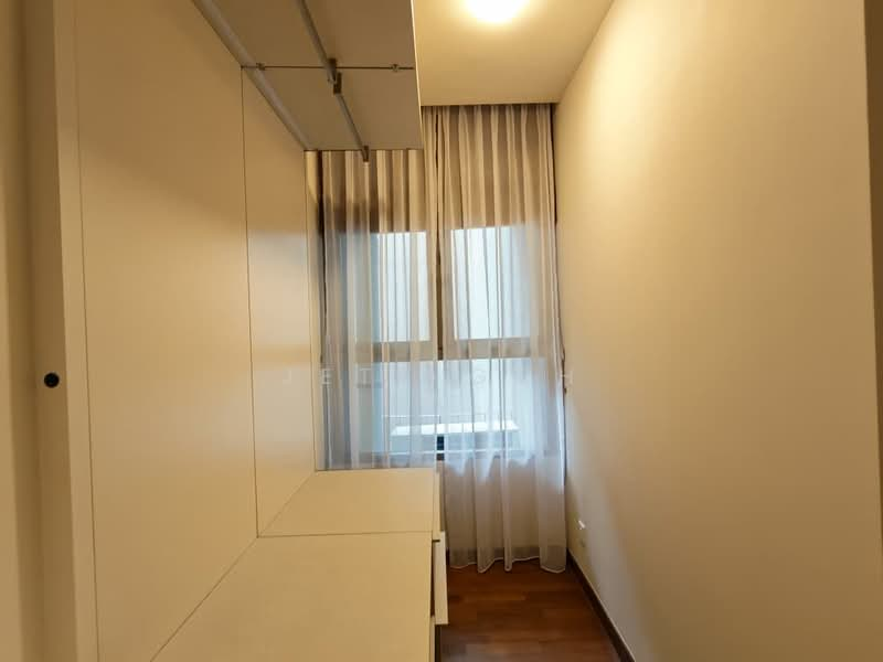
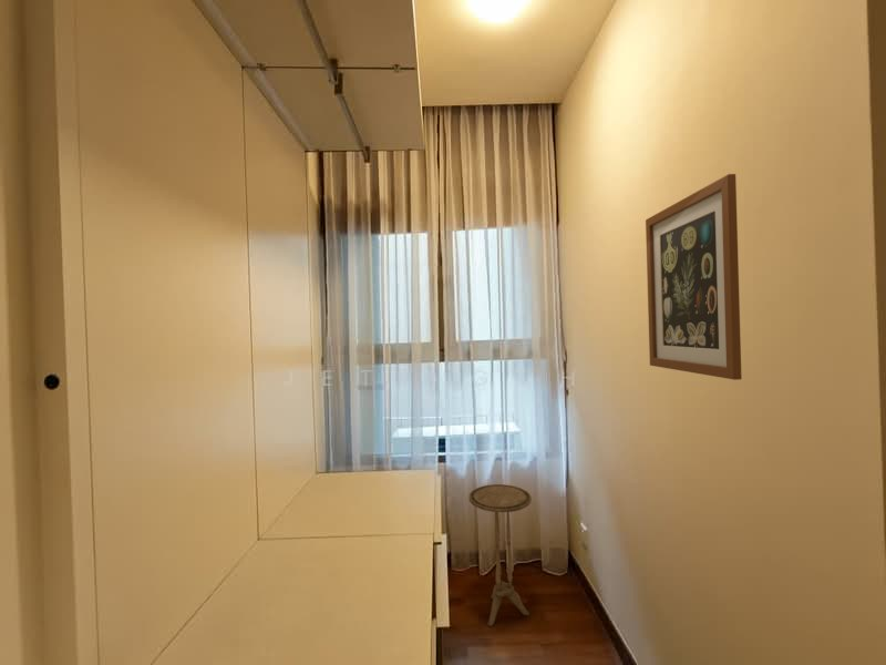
+ wall art (684, 286)
+ side table (498, 553)
